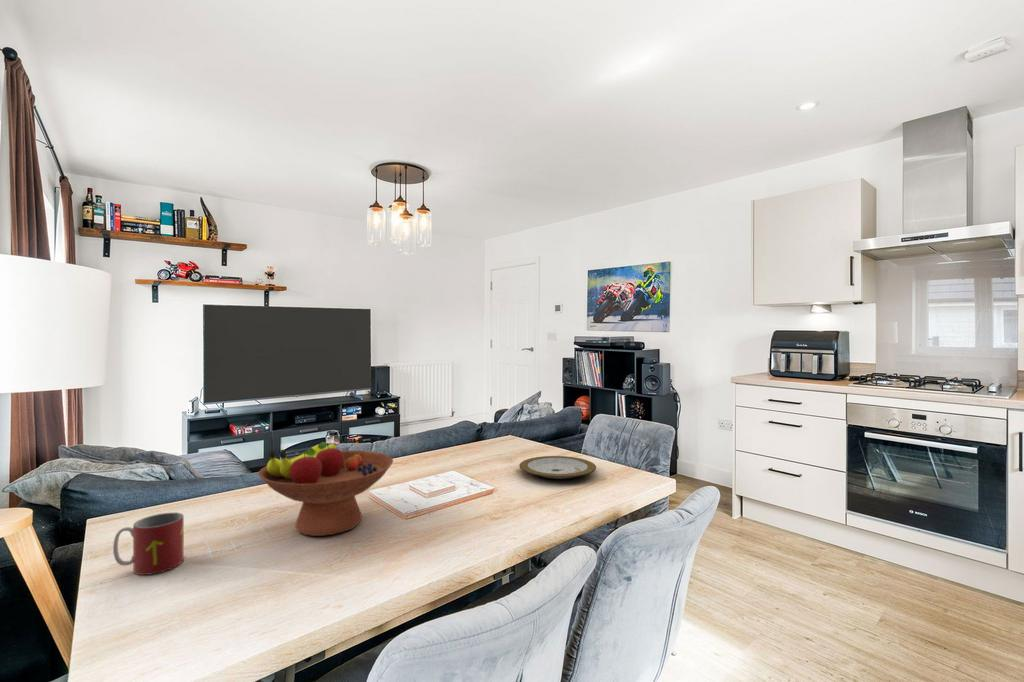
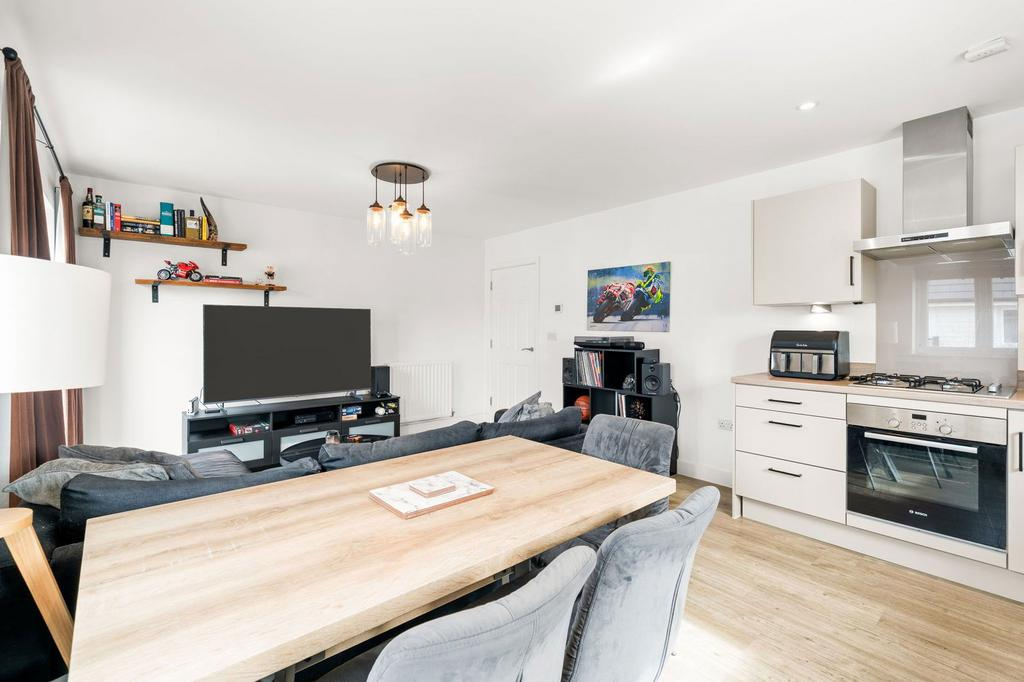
- fruit bowl (329, 483)
- plate (557, 468)
- mug (149, 543)
